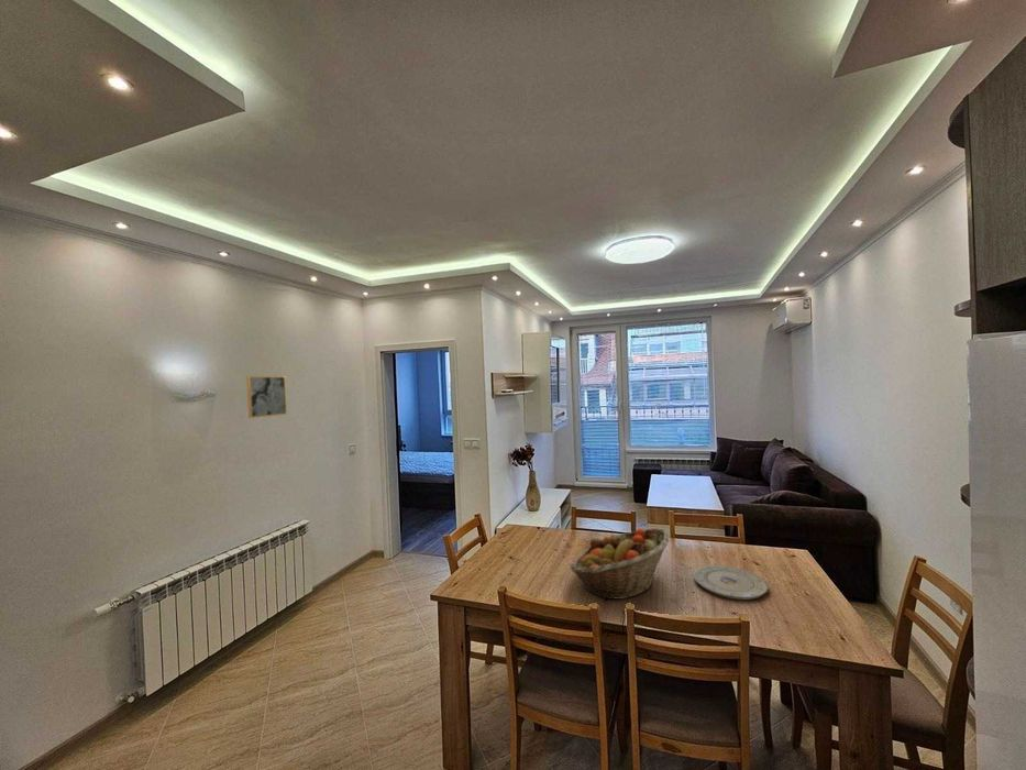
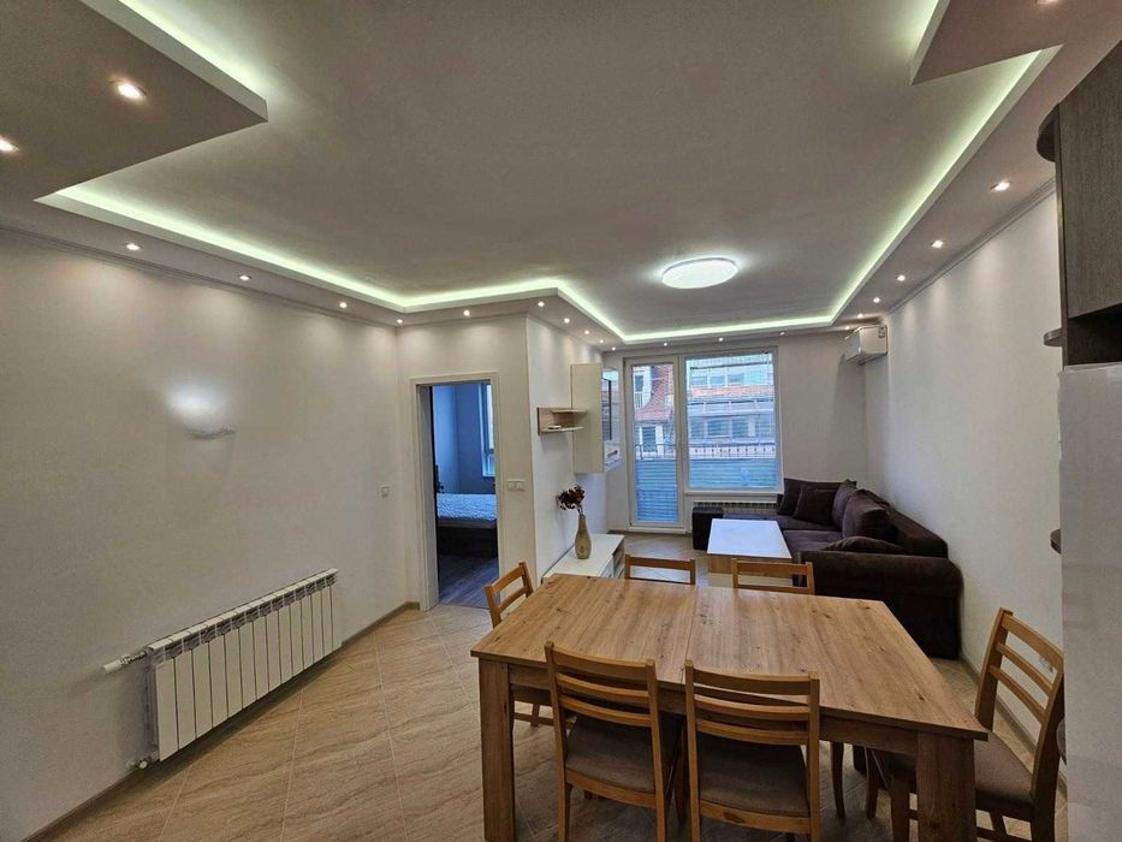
- plate (729, 581)
- wall art (267, 396)
- fruit basket (620, 558)
